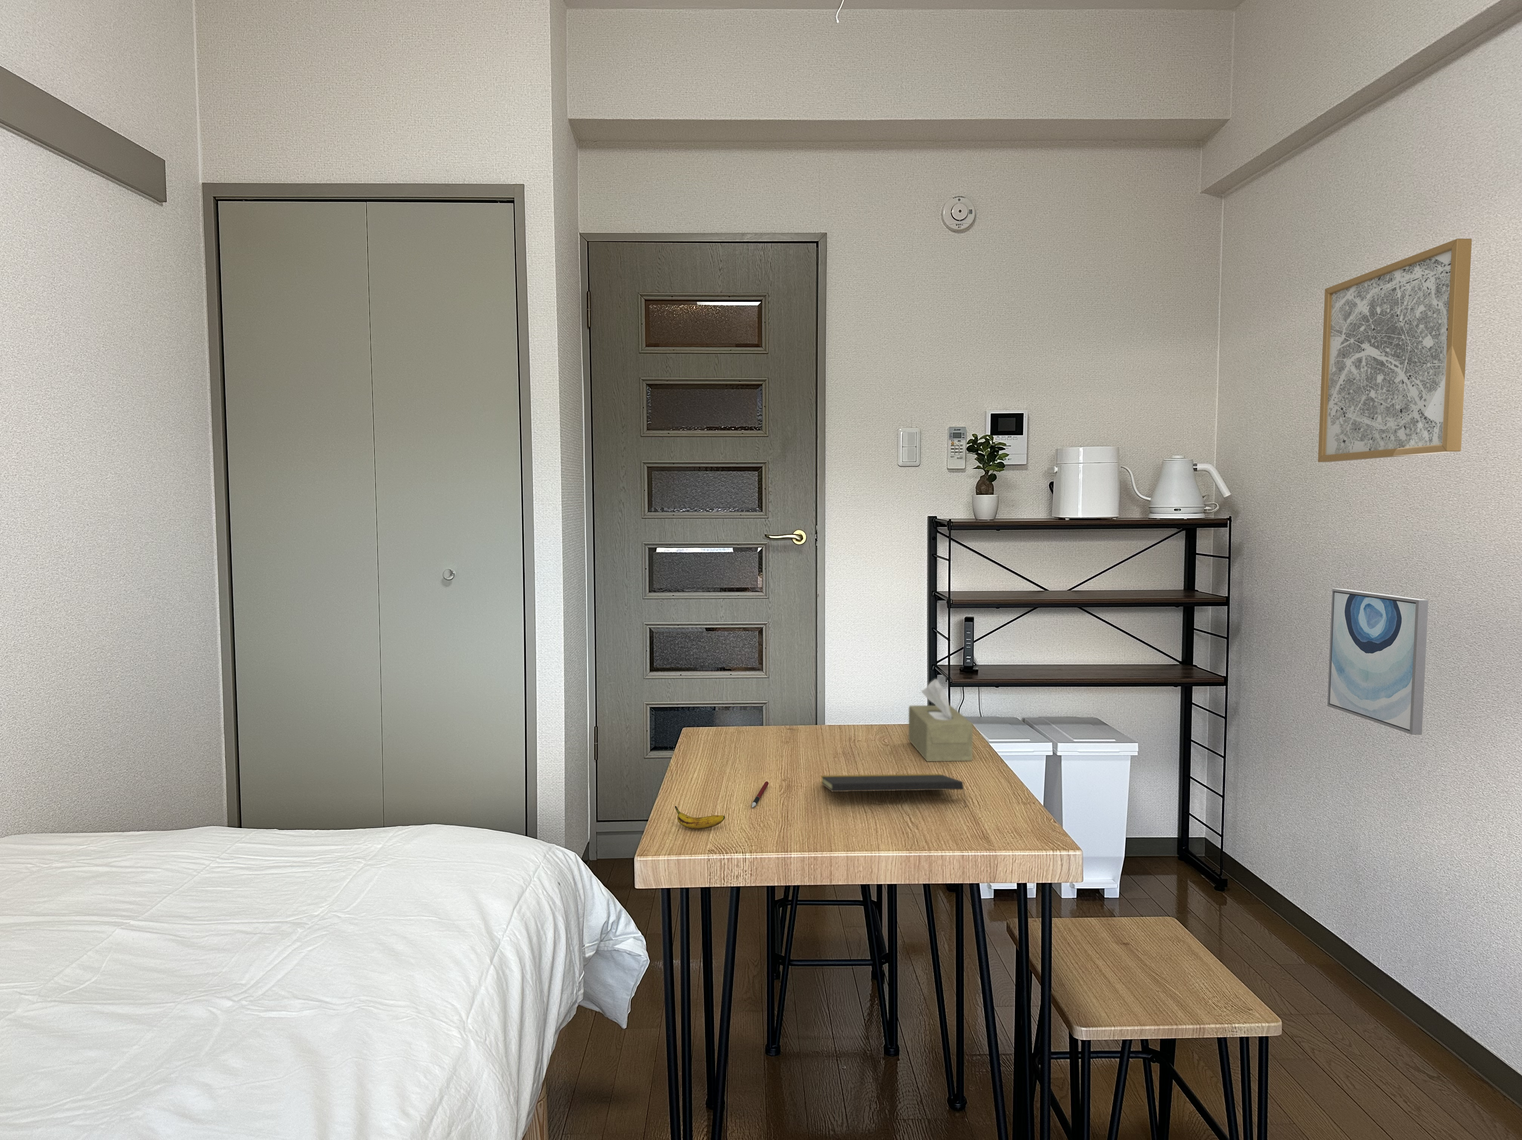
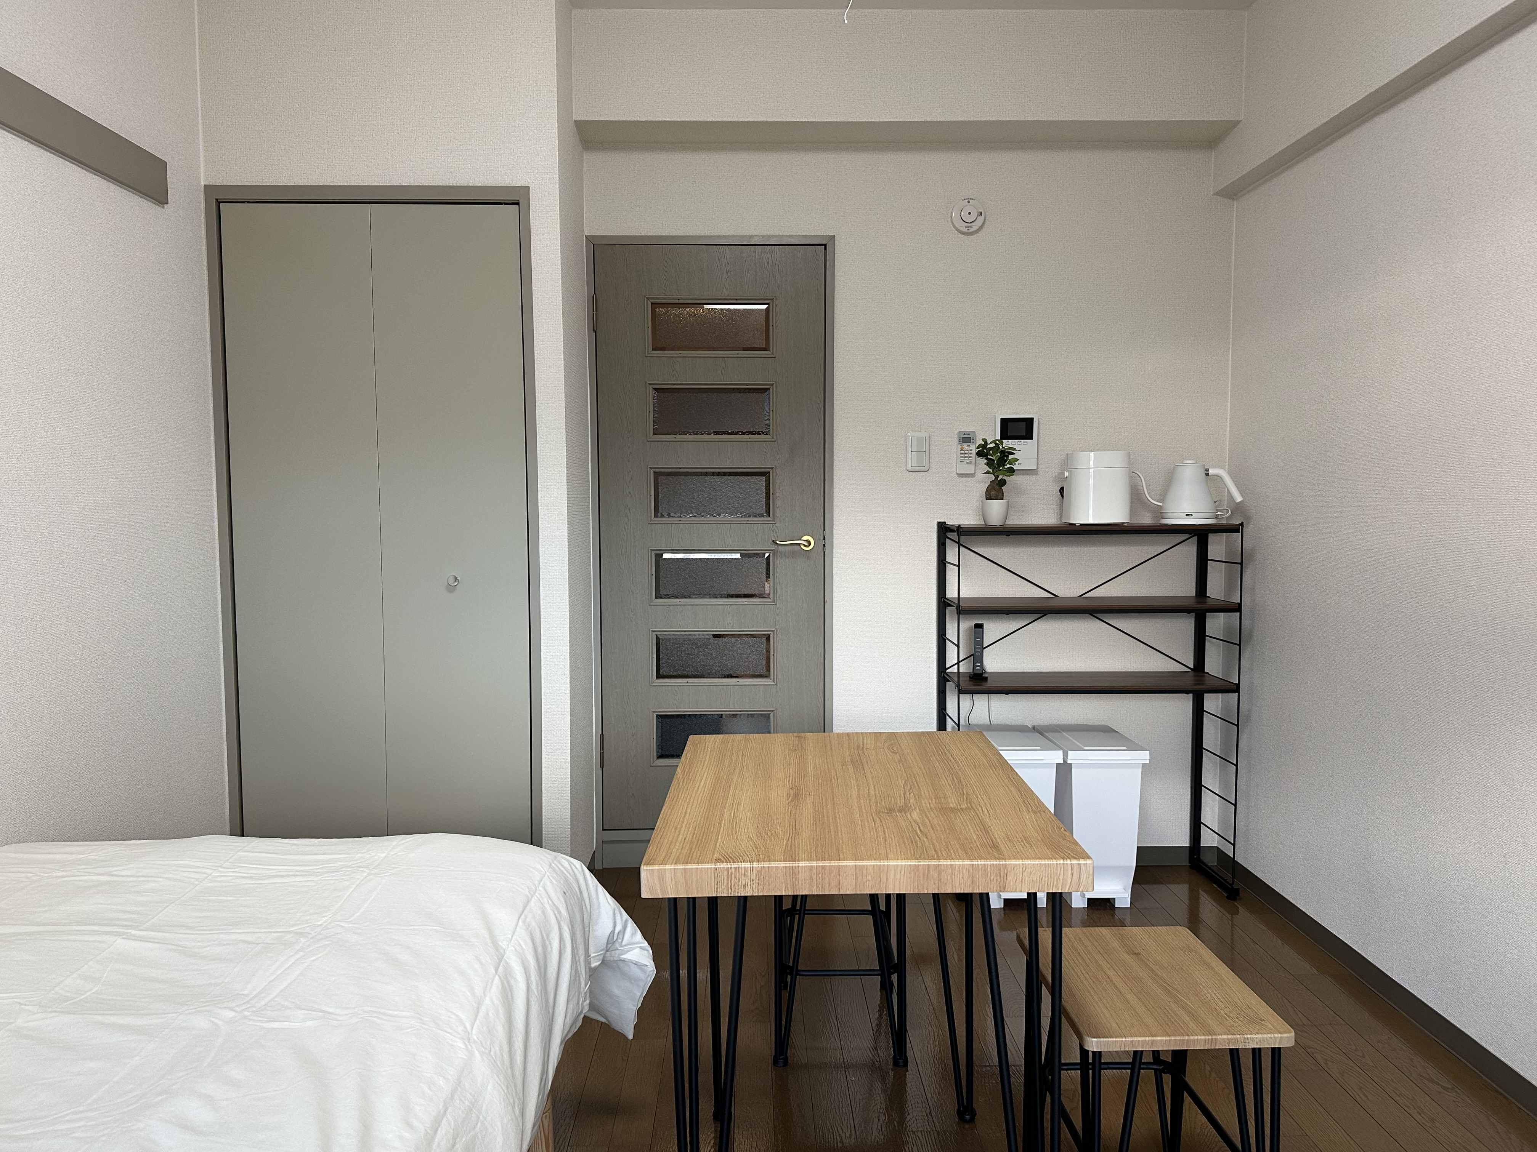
- pen (760, 794)
- notepad (888, 782)
- tissue box (940, 715)
- banana (697, 819)
- wall art (1387, 363)
- wall art (1373, 656)
